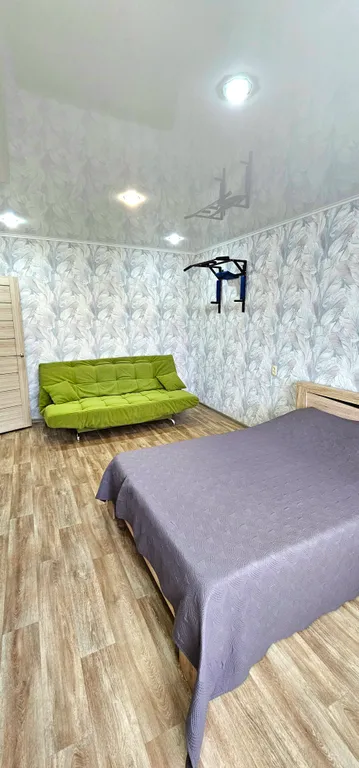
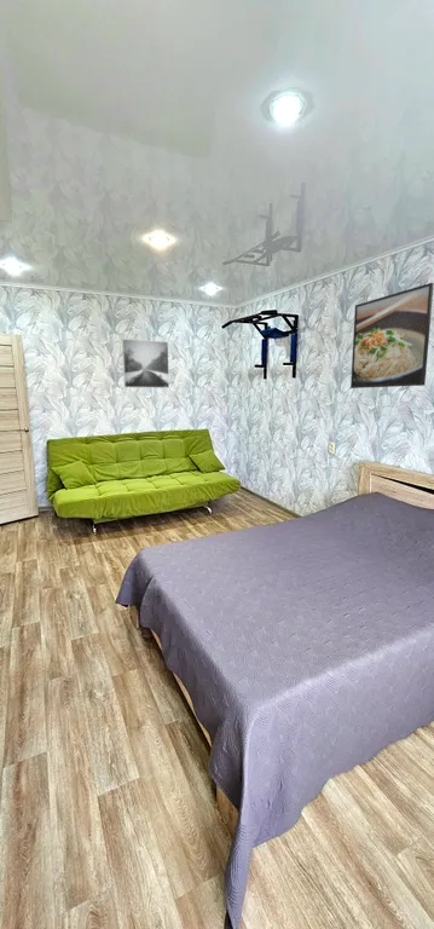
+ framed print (146, 364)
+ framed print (387, 341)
